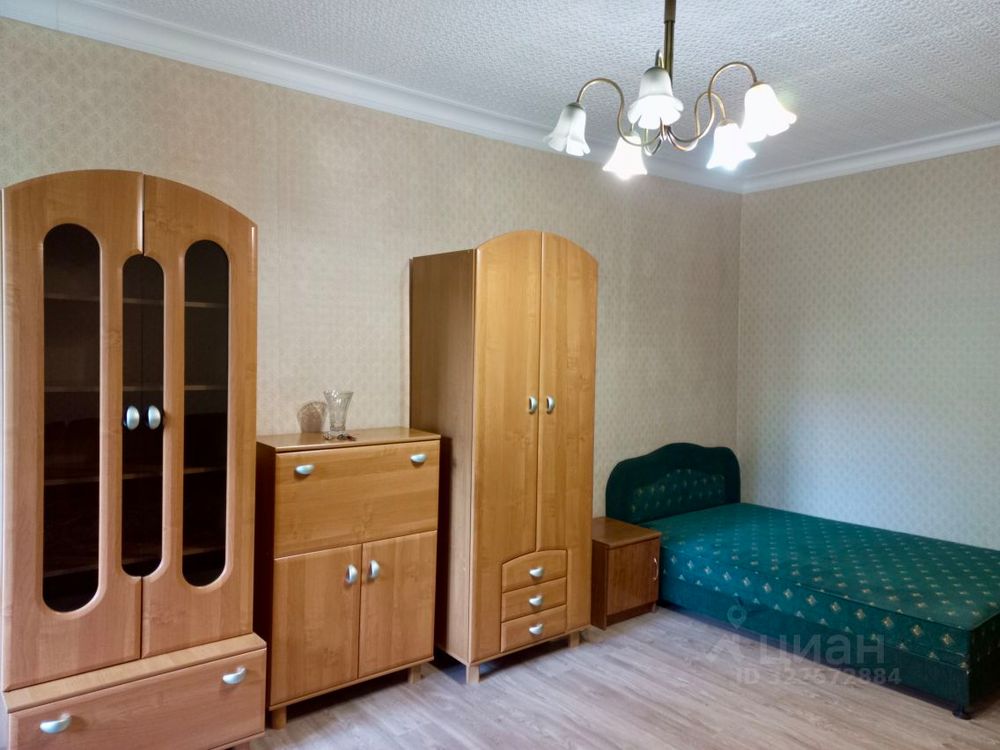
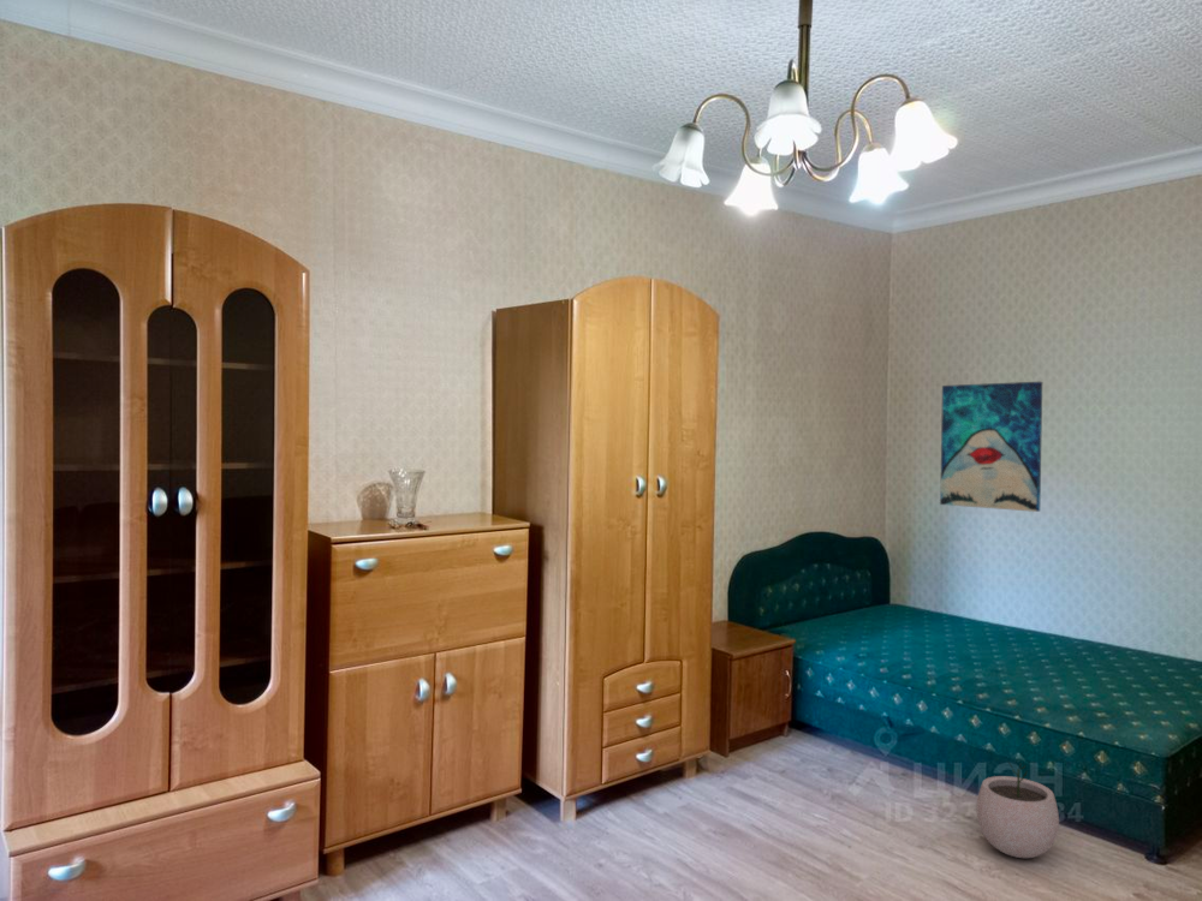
+ wall art (988, 446)
+ plant pot (1017, 806)
